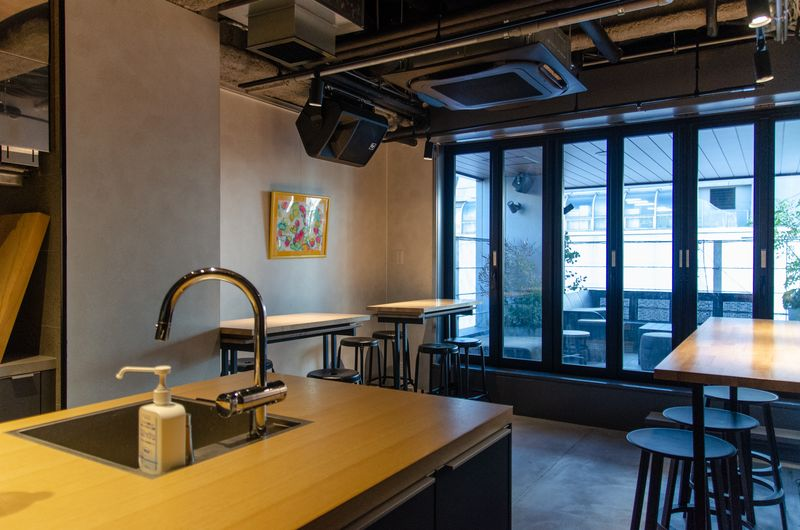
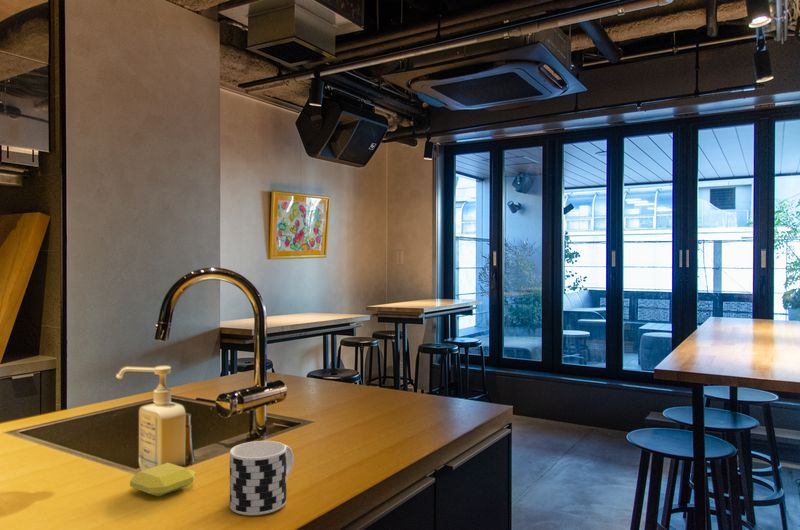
+ cup (265, 473)
+ soap bar (163, 478)
